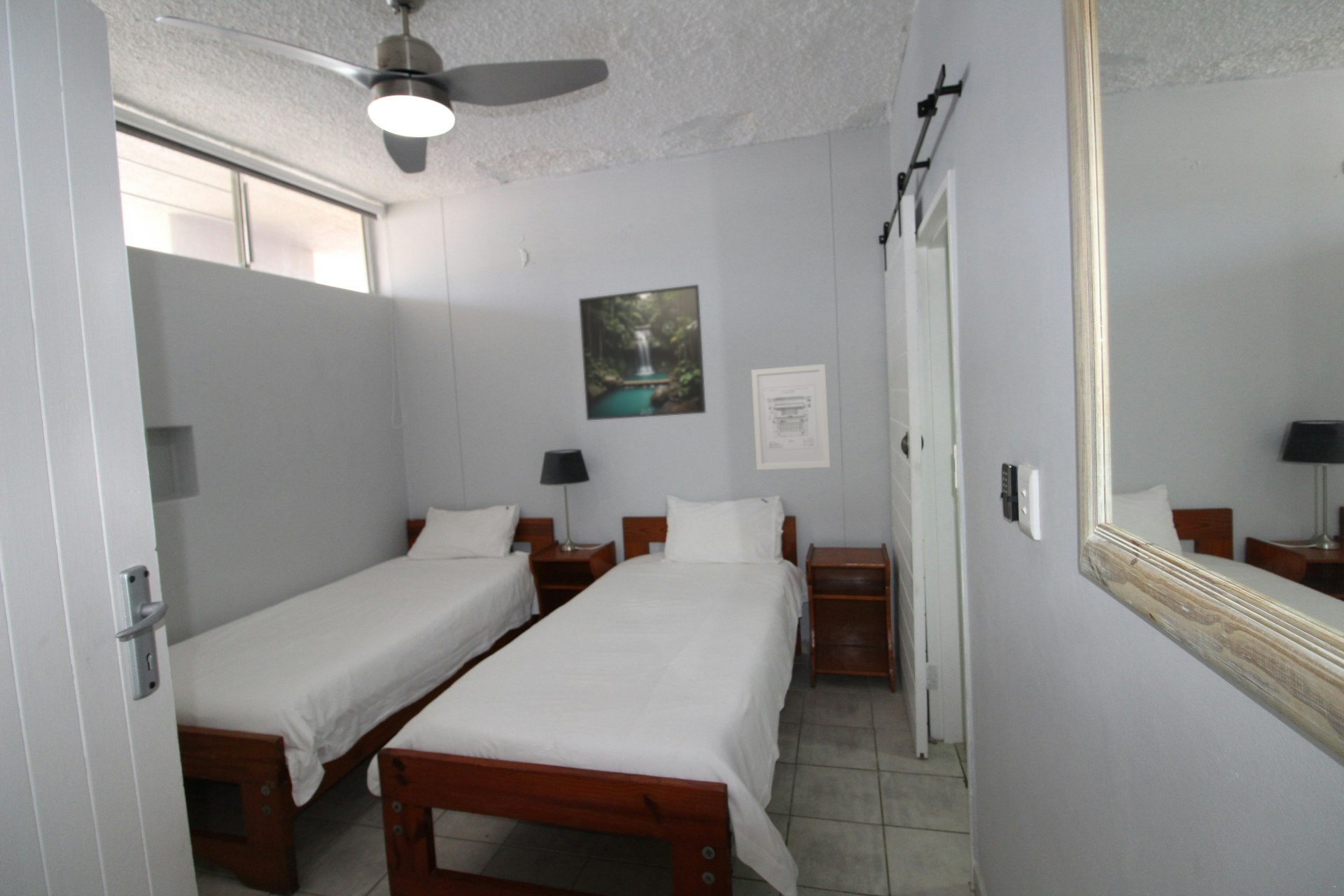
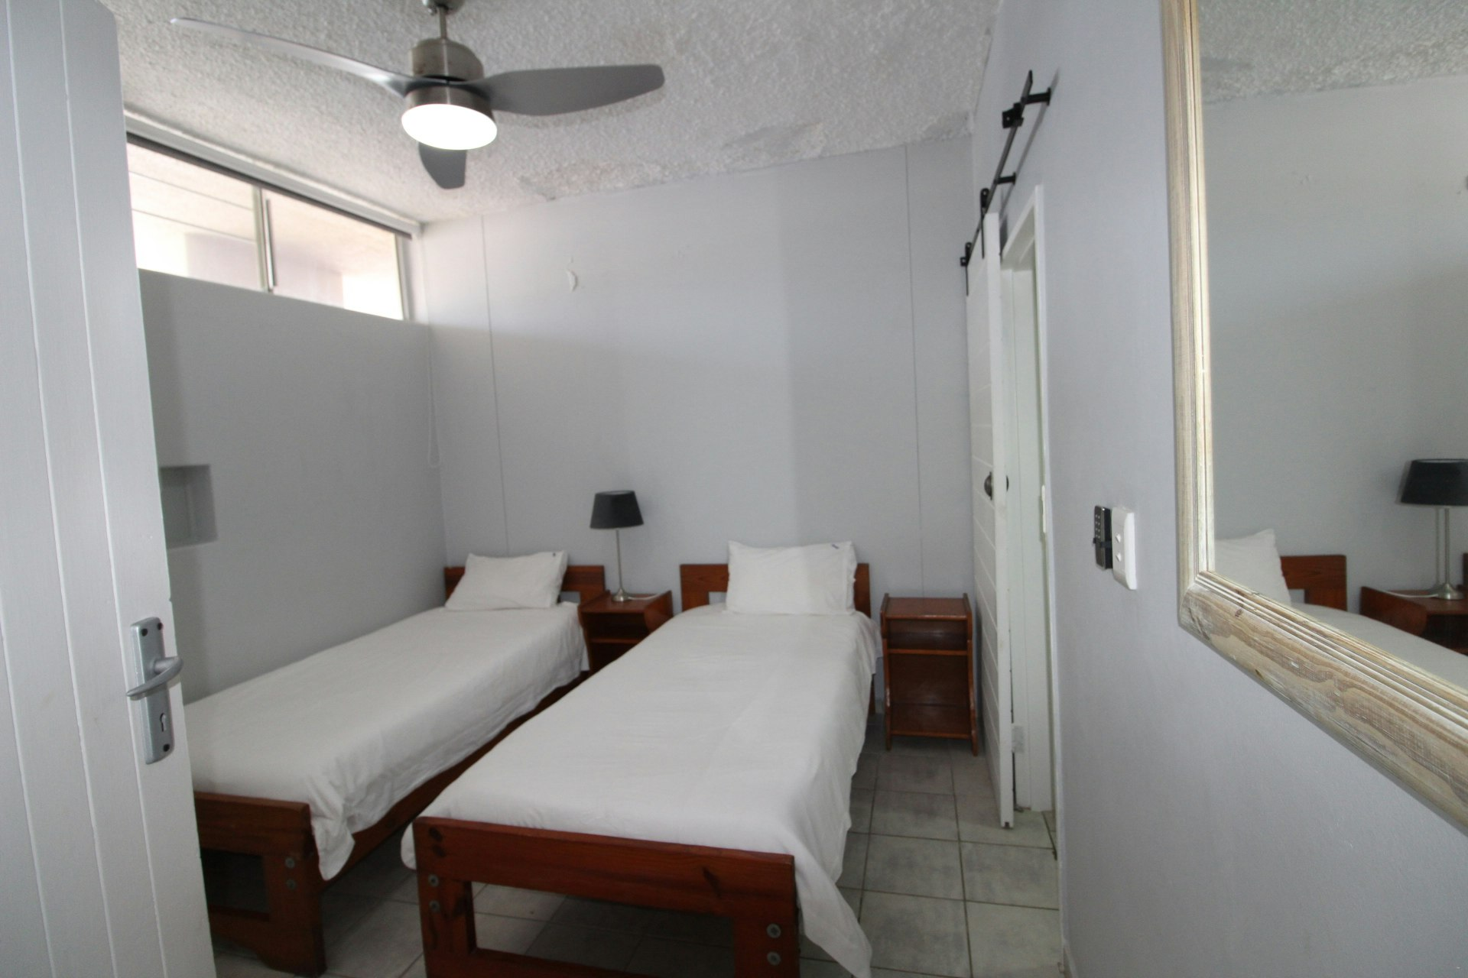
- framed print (640, 354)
- wall art (790, 418)
